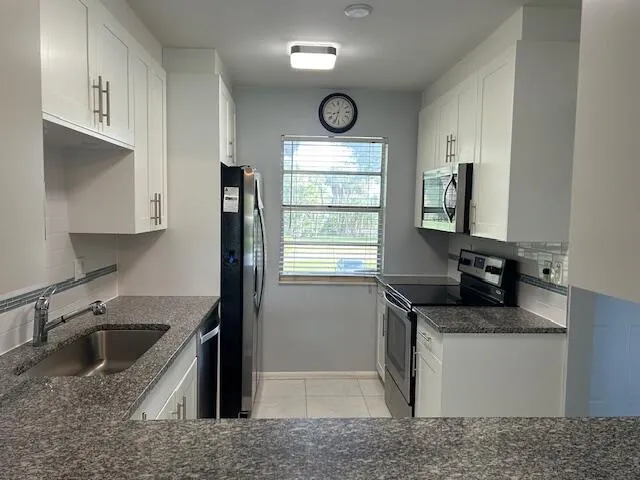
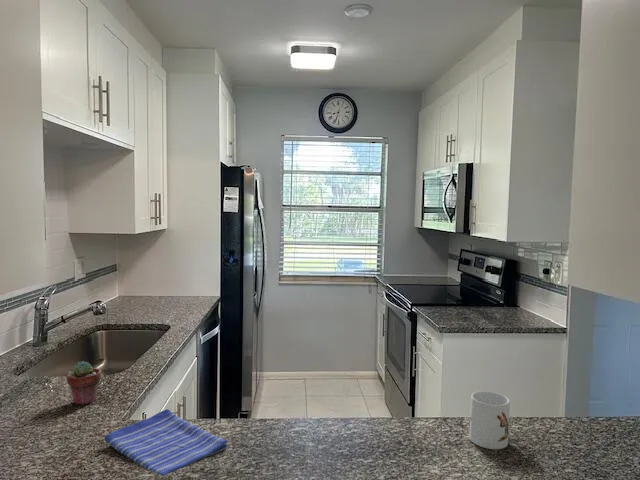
+ potted succulent (84, 381)
+ dish towel (165, 439)
+ mug (492, 416)
